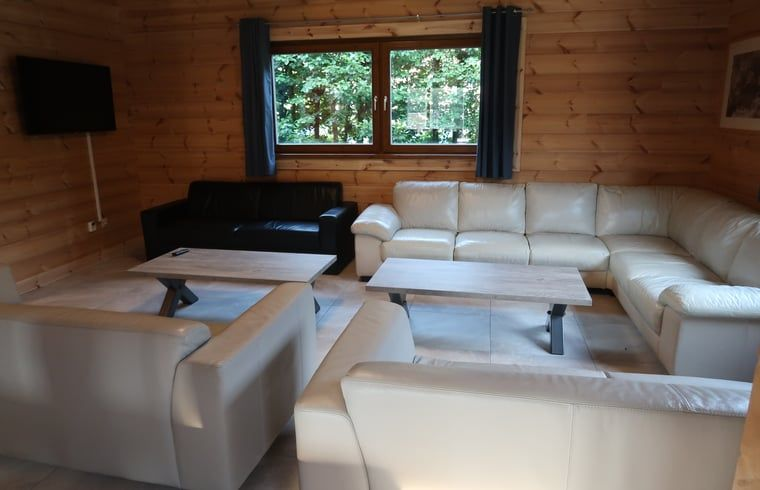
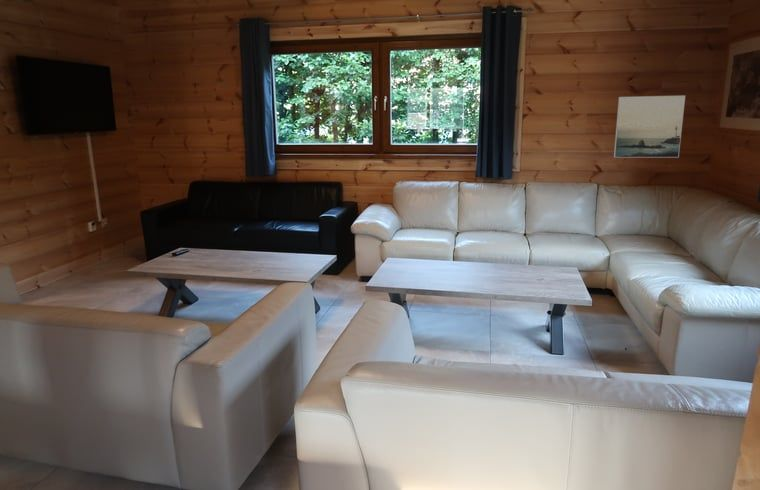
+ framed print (648, 127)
